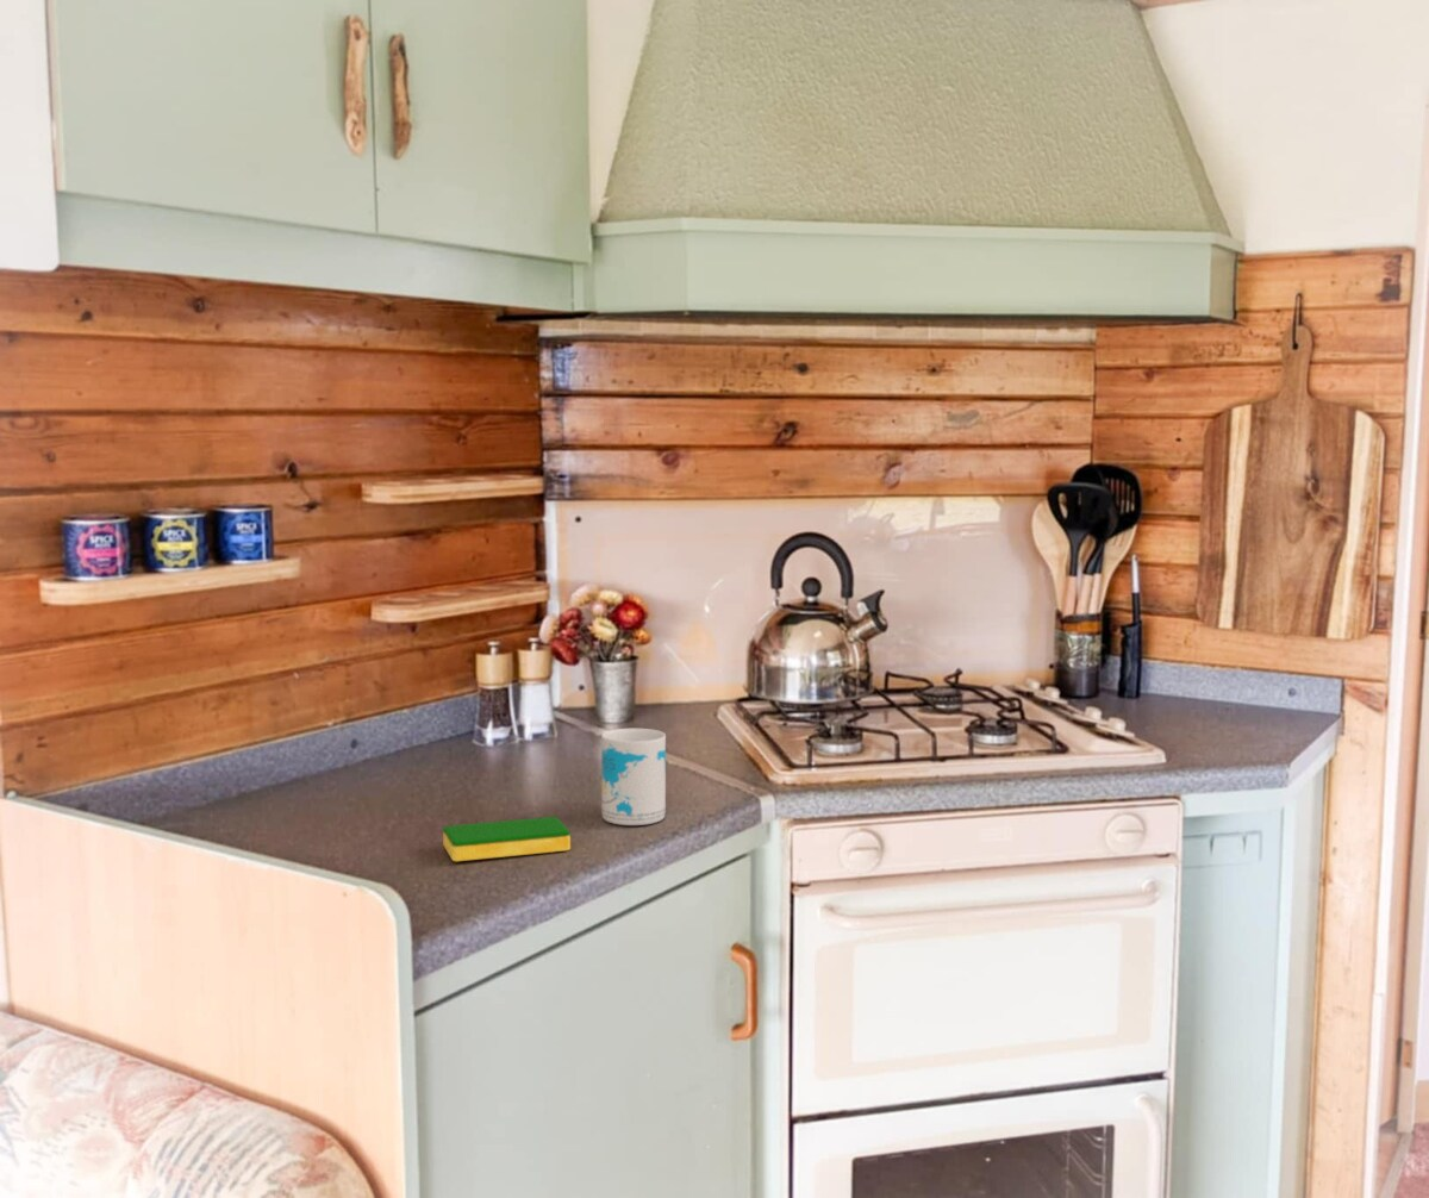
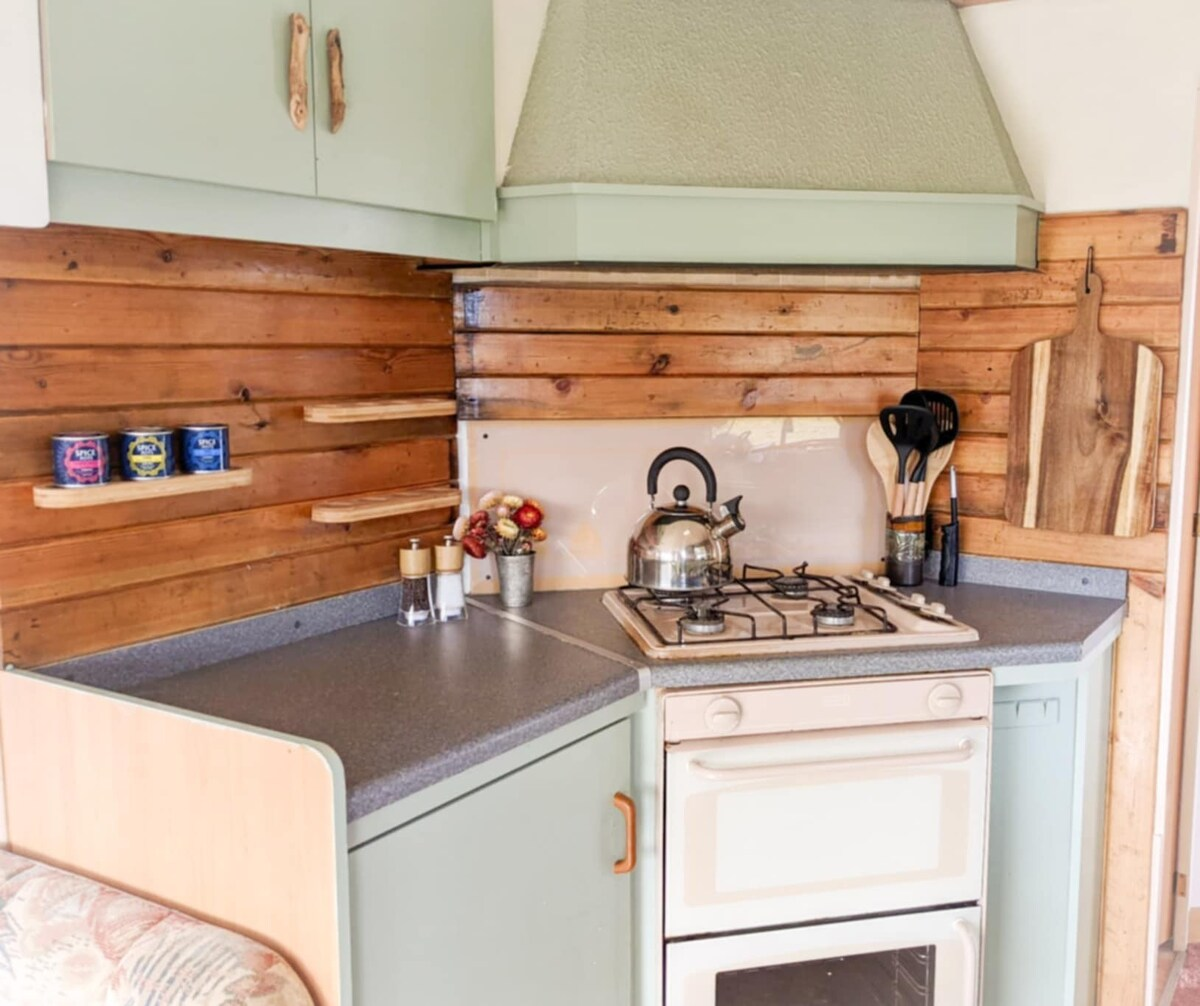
- mug (628, 772)
- dish sponge (506, 838)
